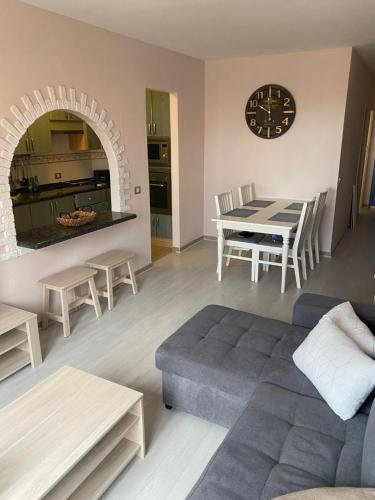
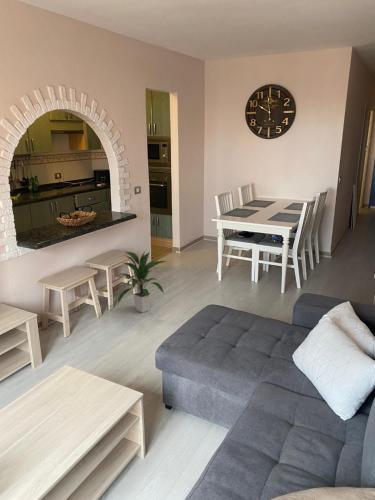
+ indoor plant (139, 280)
